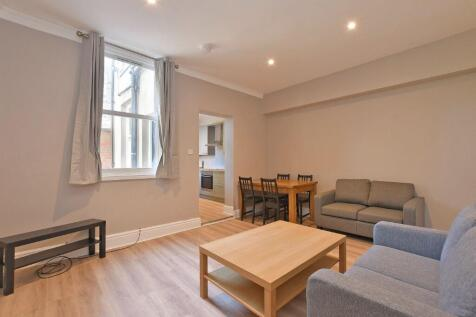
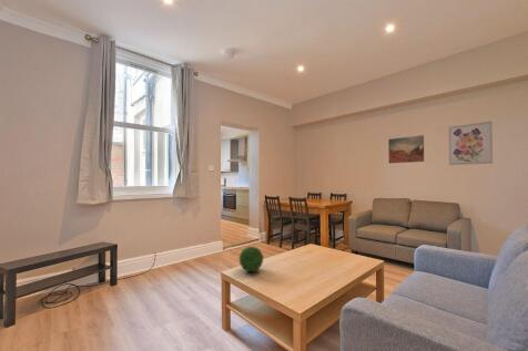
+ wall art (405, 149)
+ decorative ball (251, 258)
+ wall art (469, 144)
